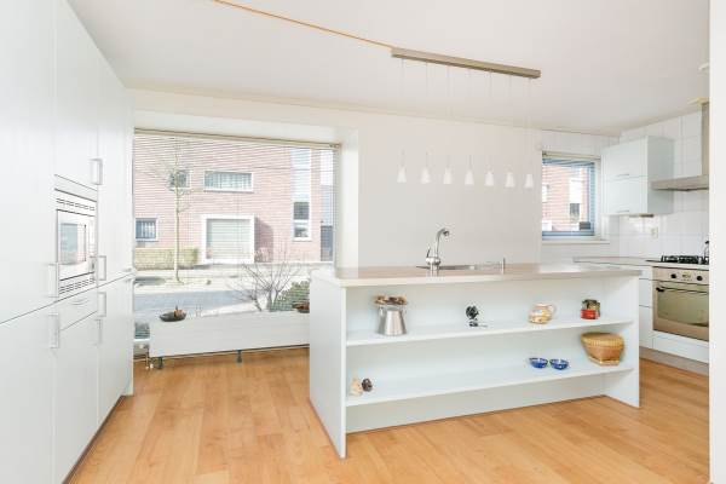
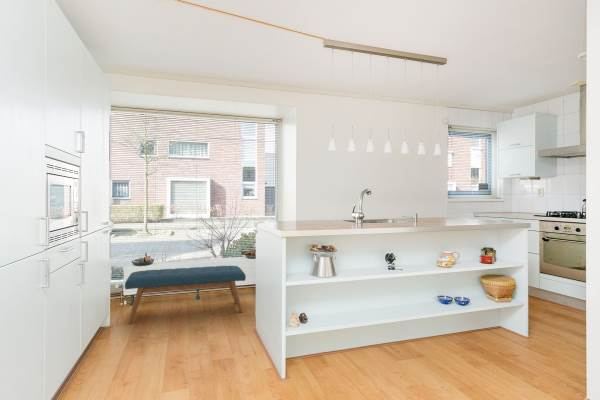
+ bench (187, 289)
